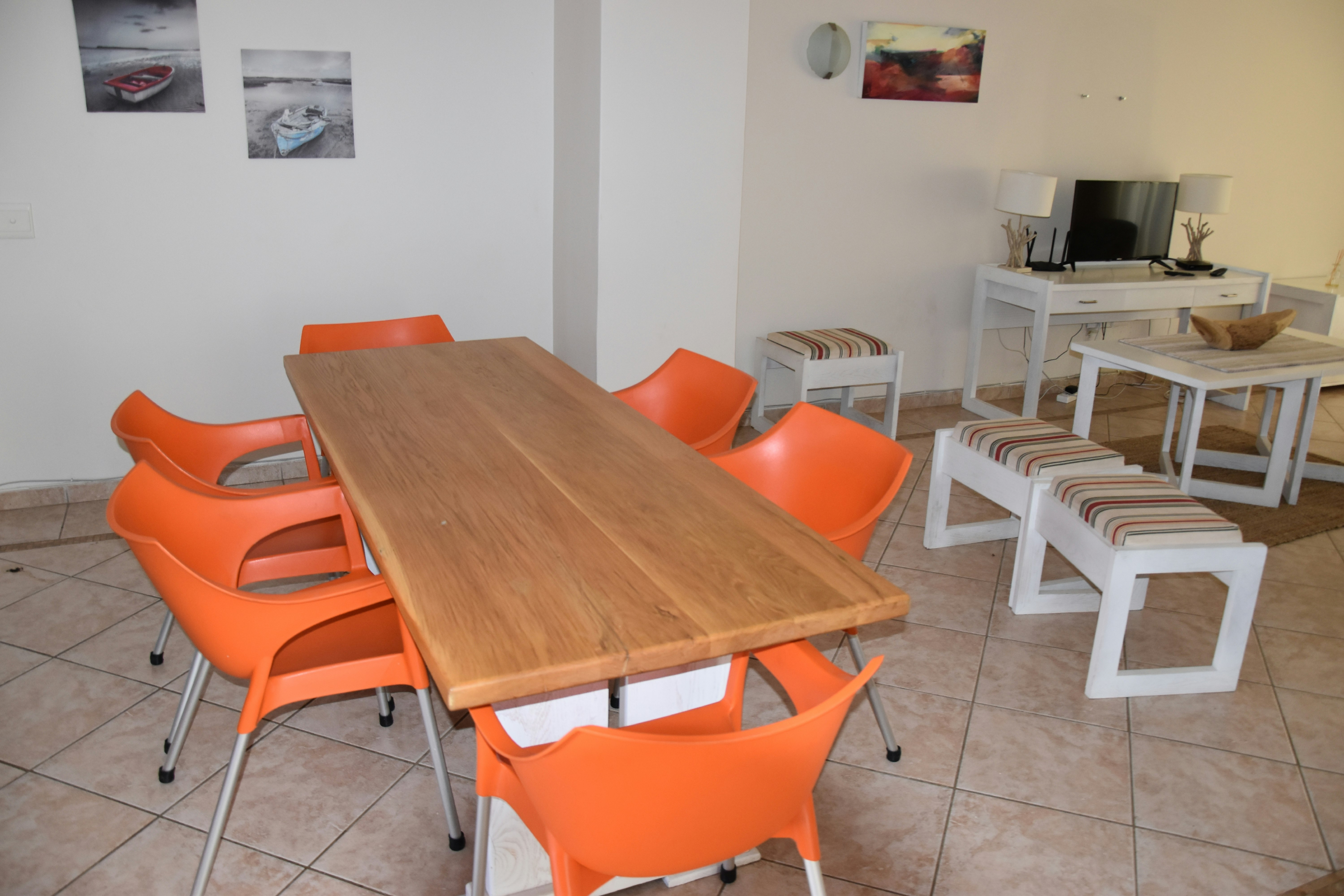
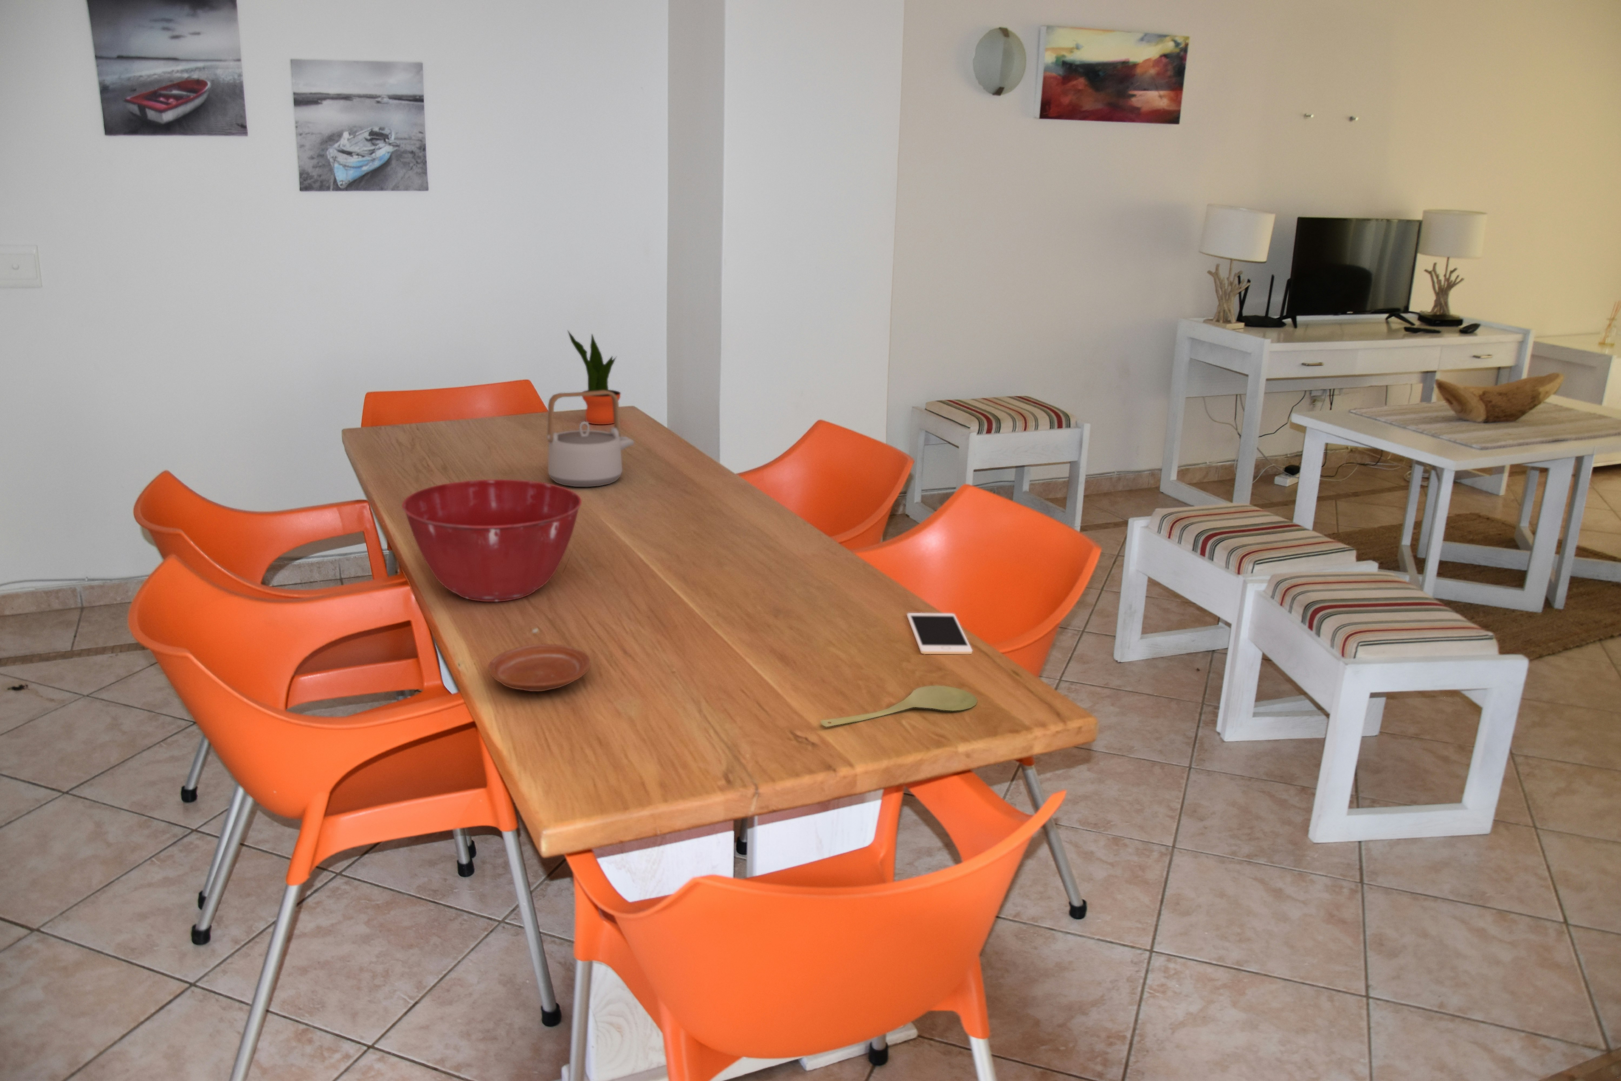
+ mixing bowl (496, 544)
+ spoon (900, 707)
+ potted plant (595, 376)
+ plate (540, 673)
+ cell phone (938, 632)
+ teapot (591, 436)
